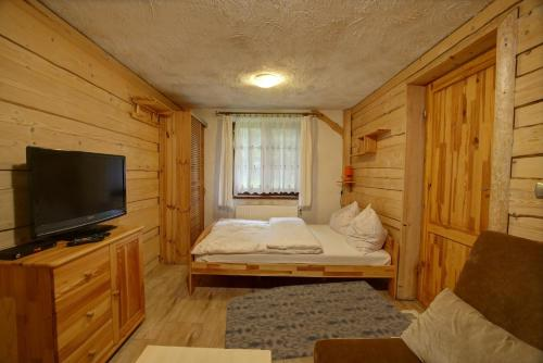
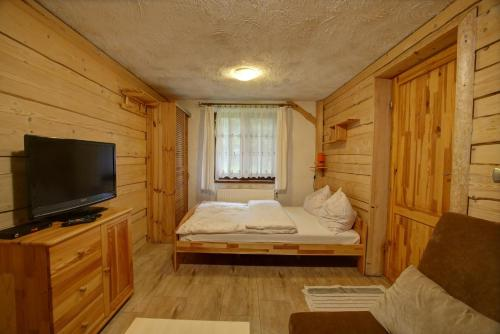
- rug (314, 311)
